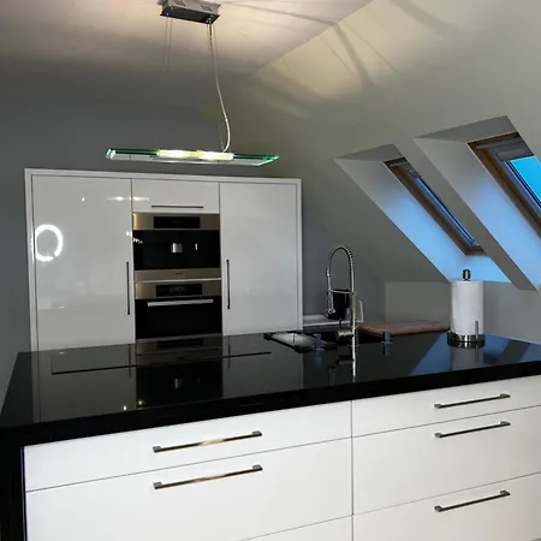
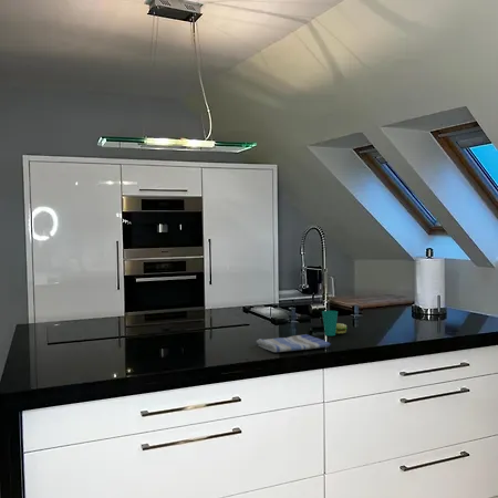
+ dish towel (292, 342)
+ cup (334, 322)
